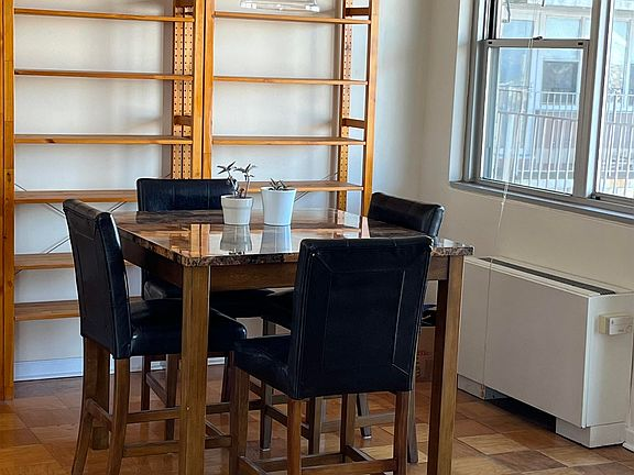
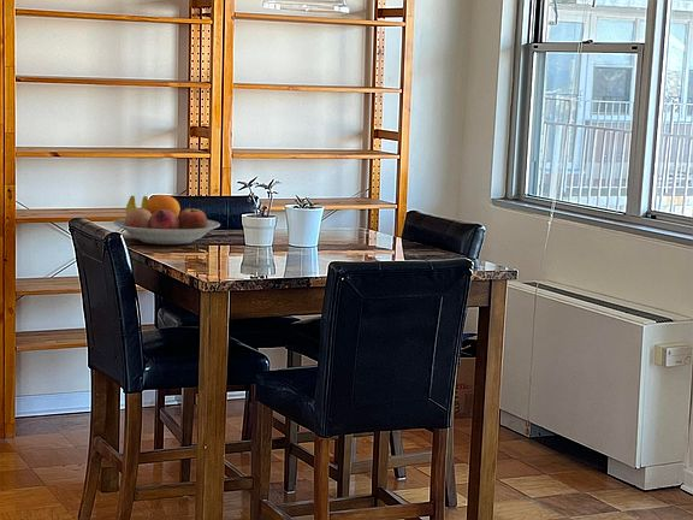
+ fruit bowl (166, 218)
